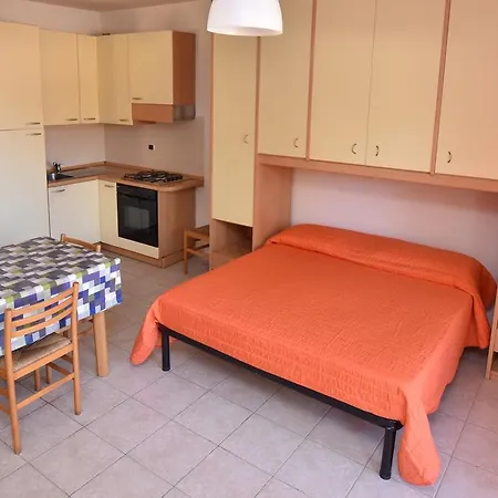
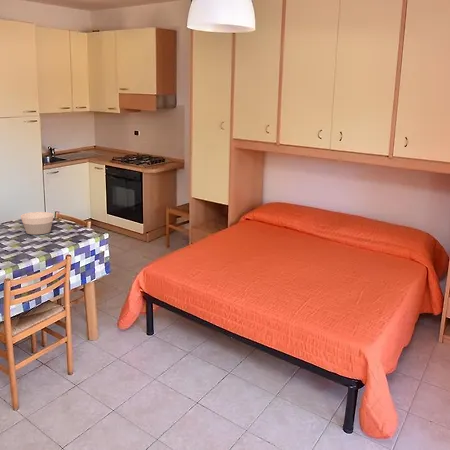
+ bowl (37, 223)
